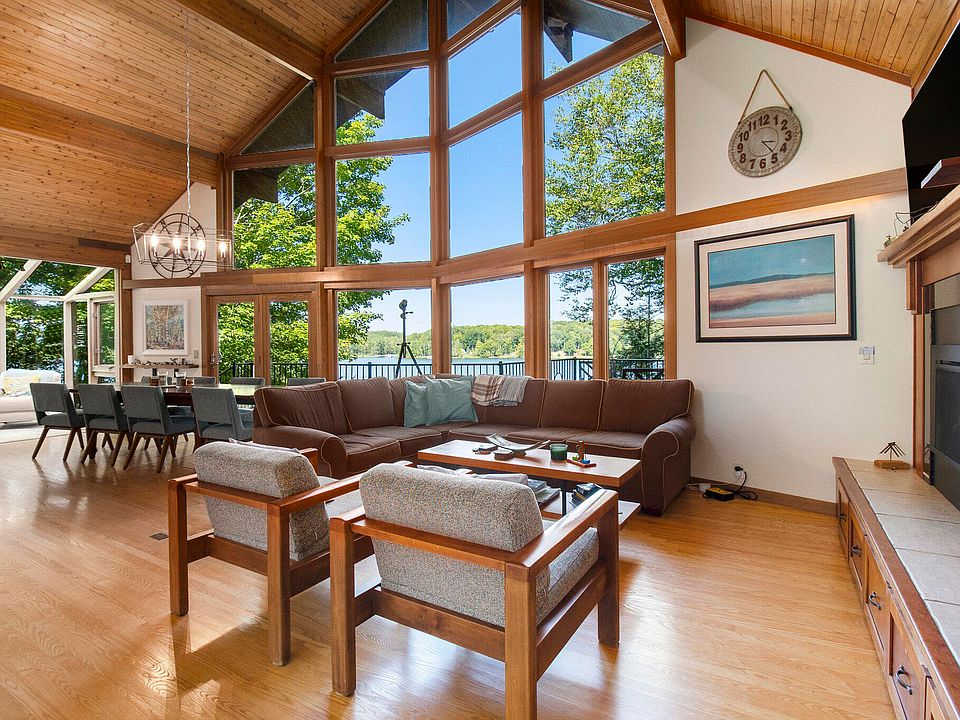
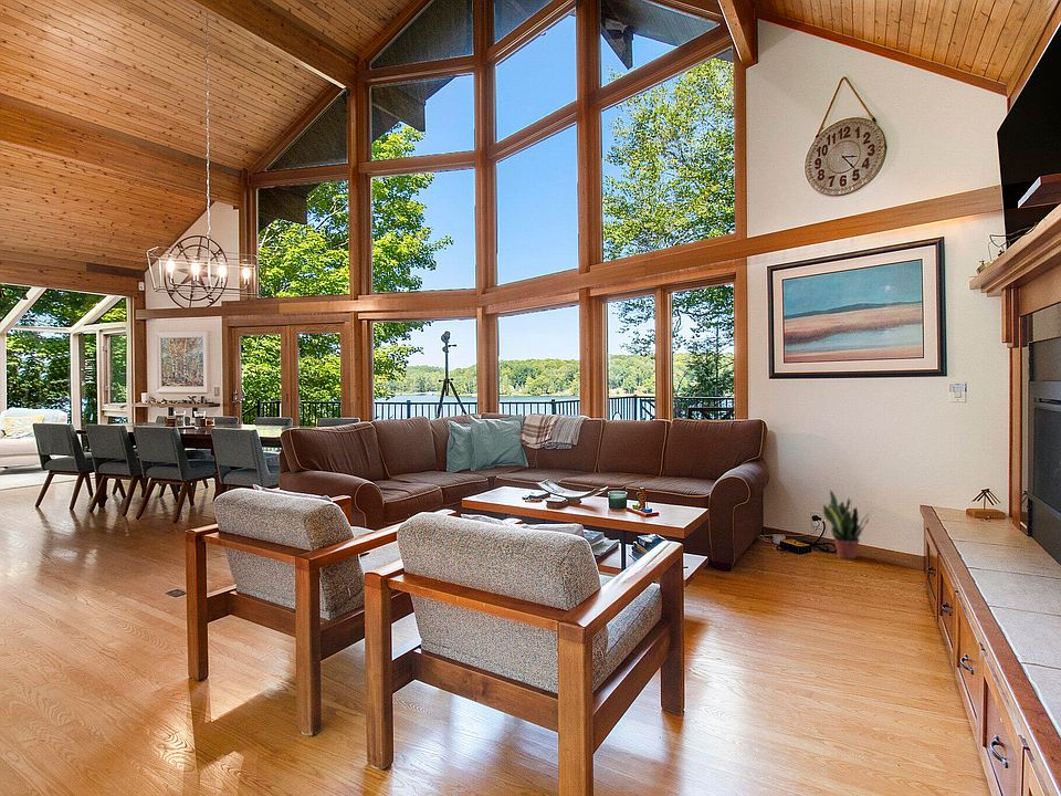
+ potted plant (845, 524)
